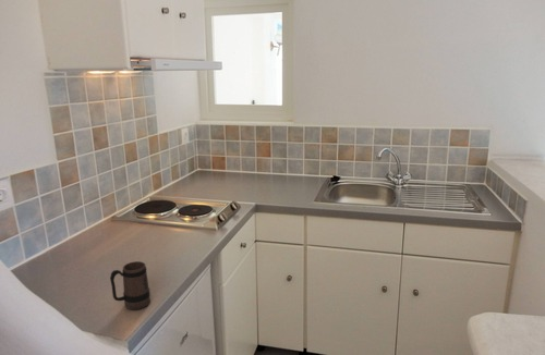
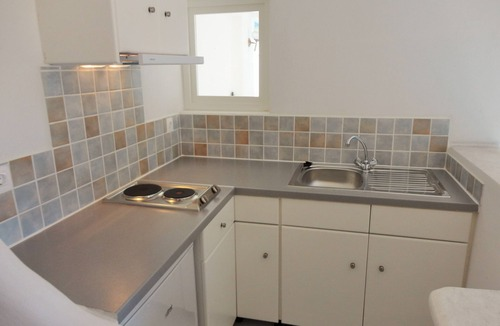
- mug (130, 285)
